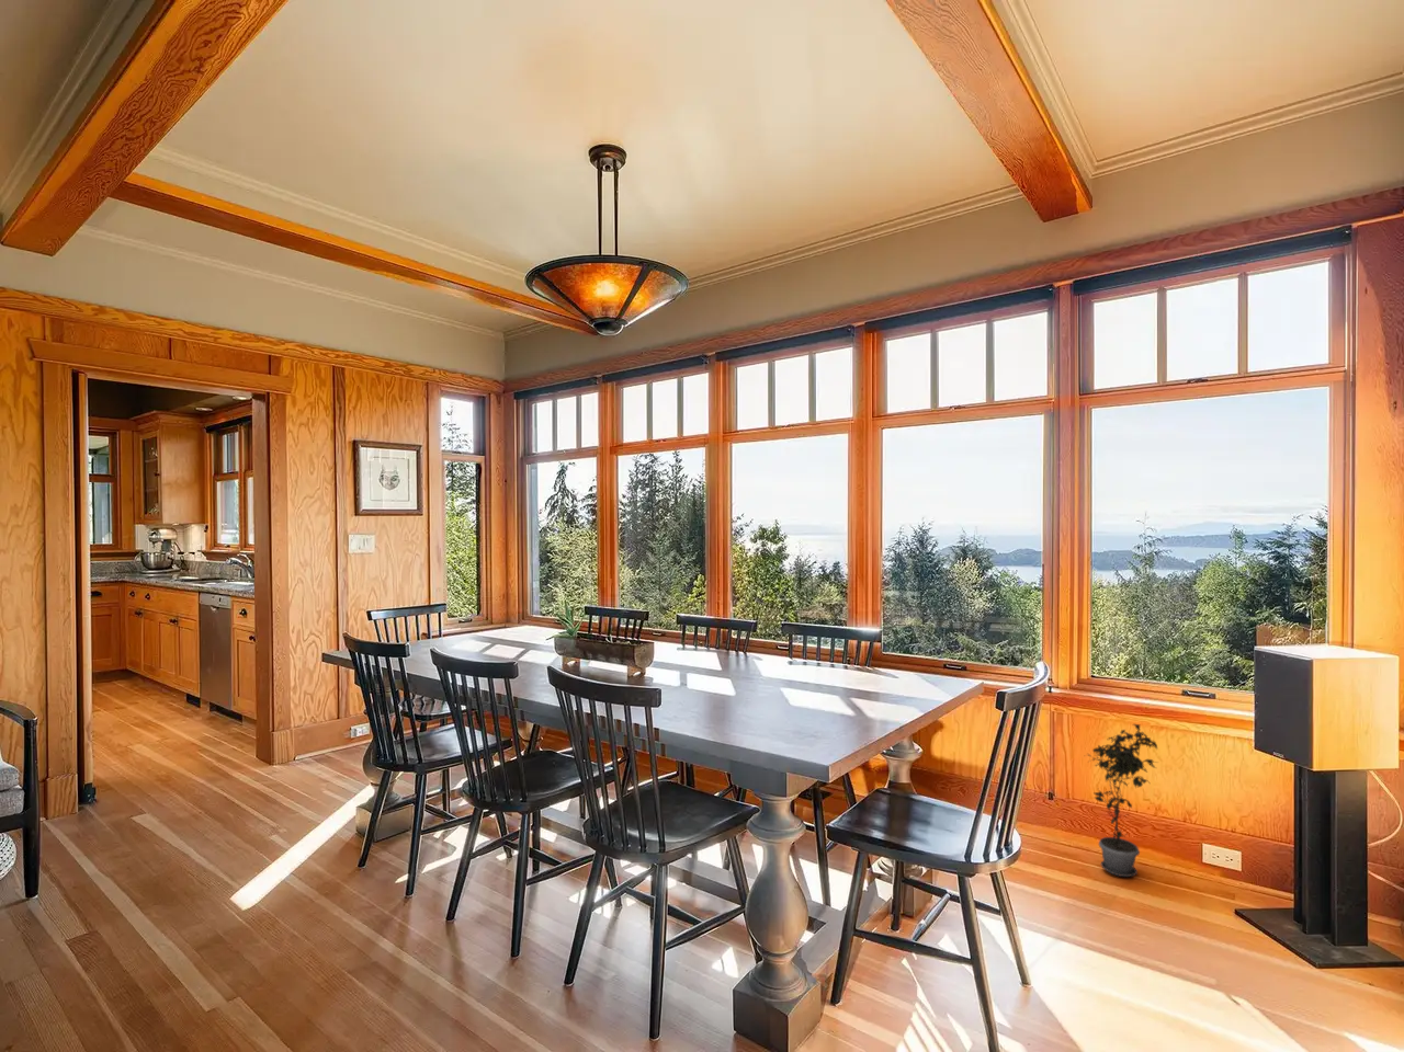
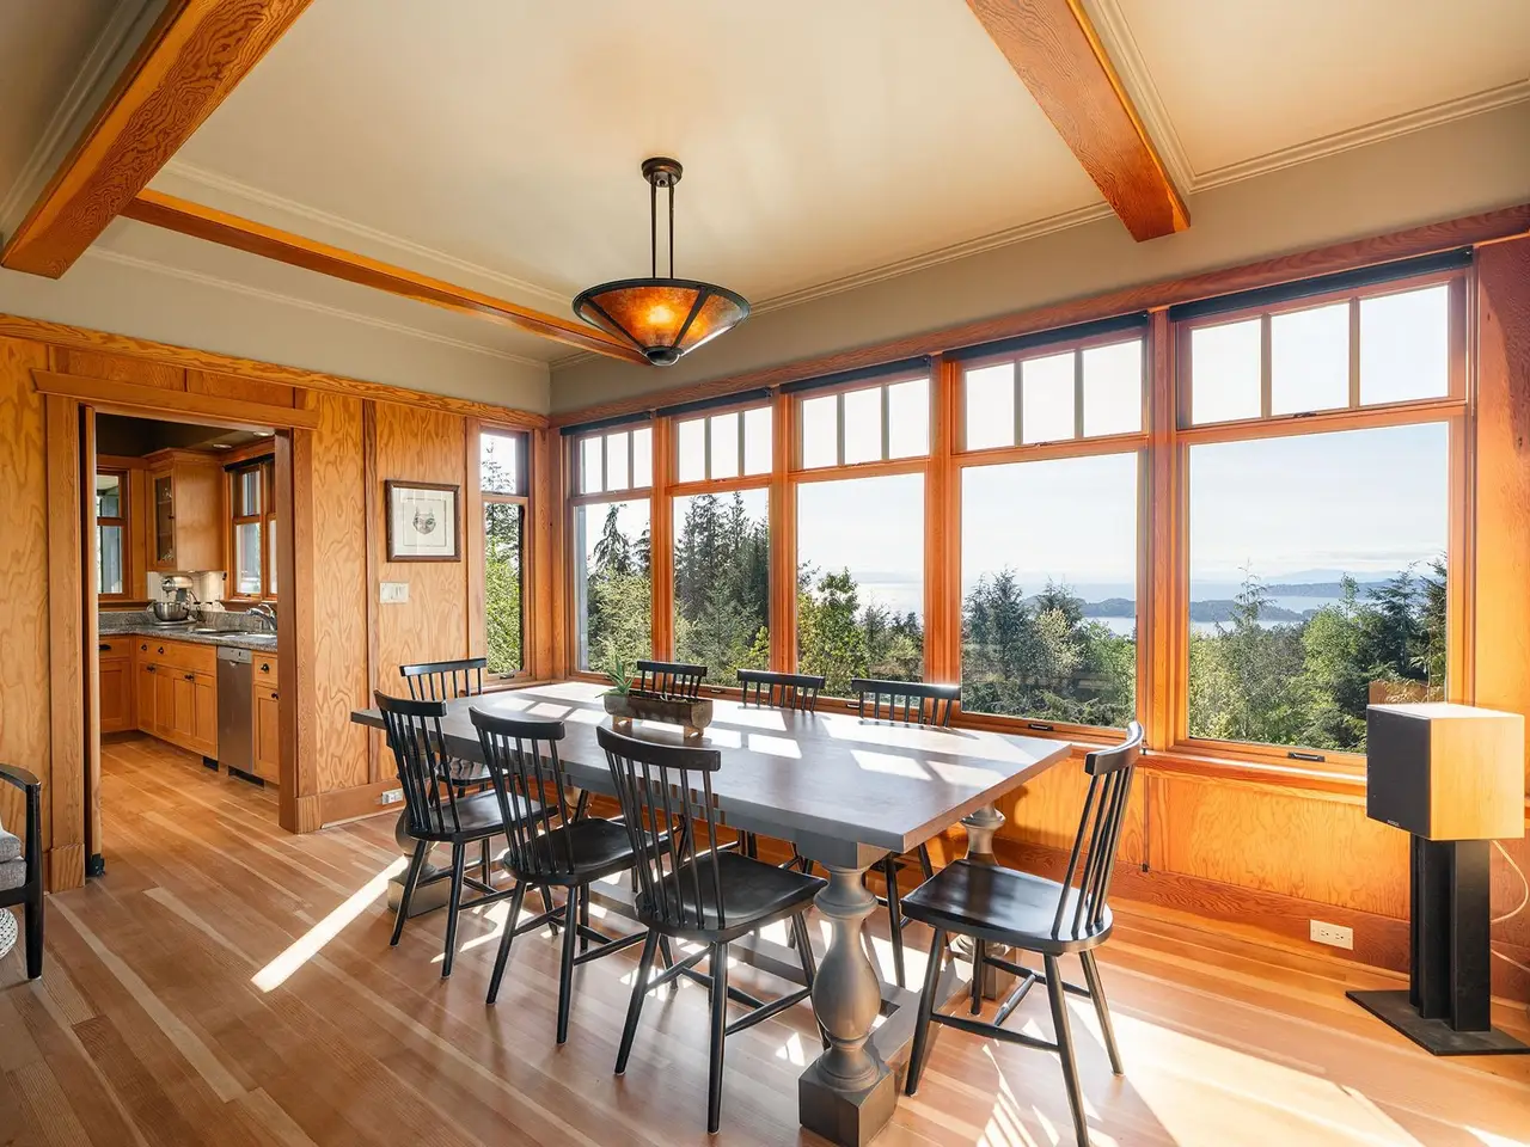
- potted plant (1120, 798)
